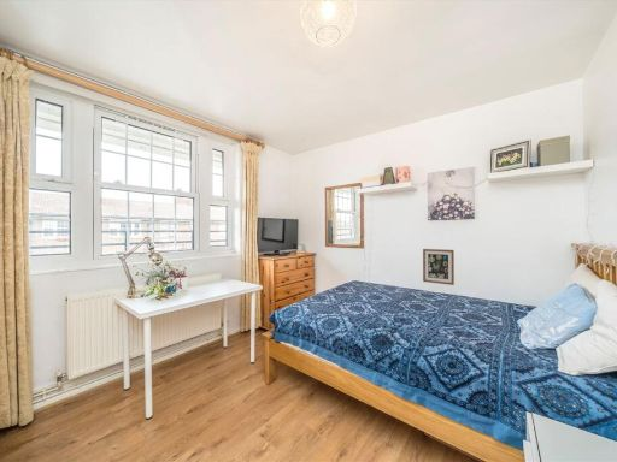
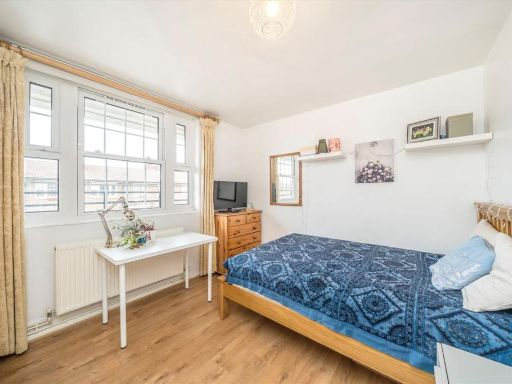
- wall art (437, 266)
